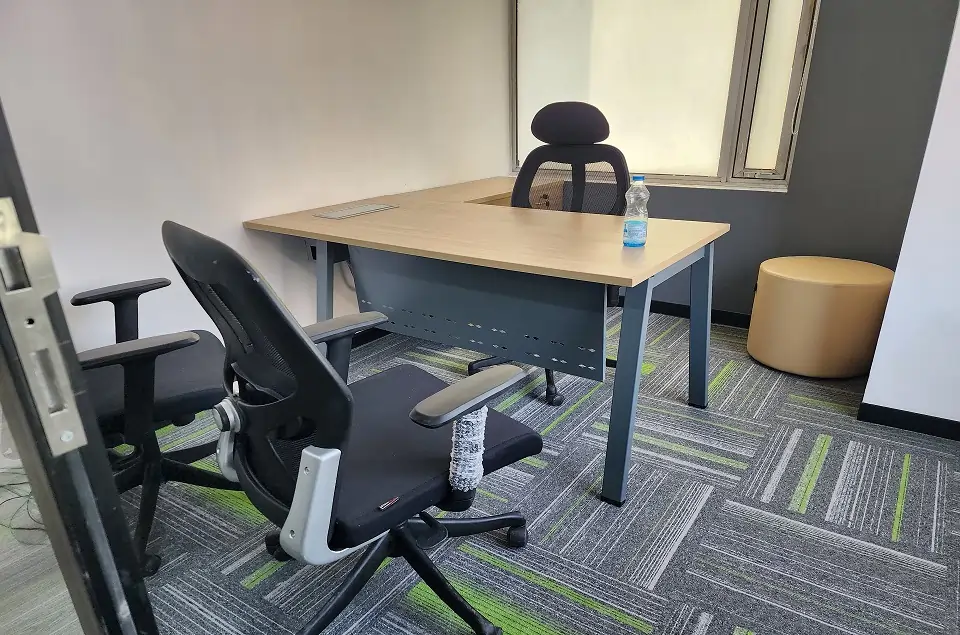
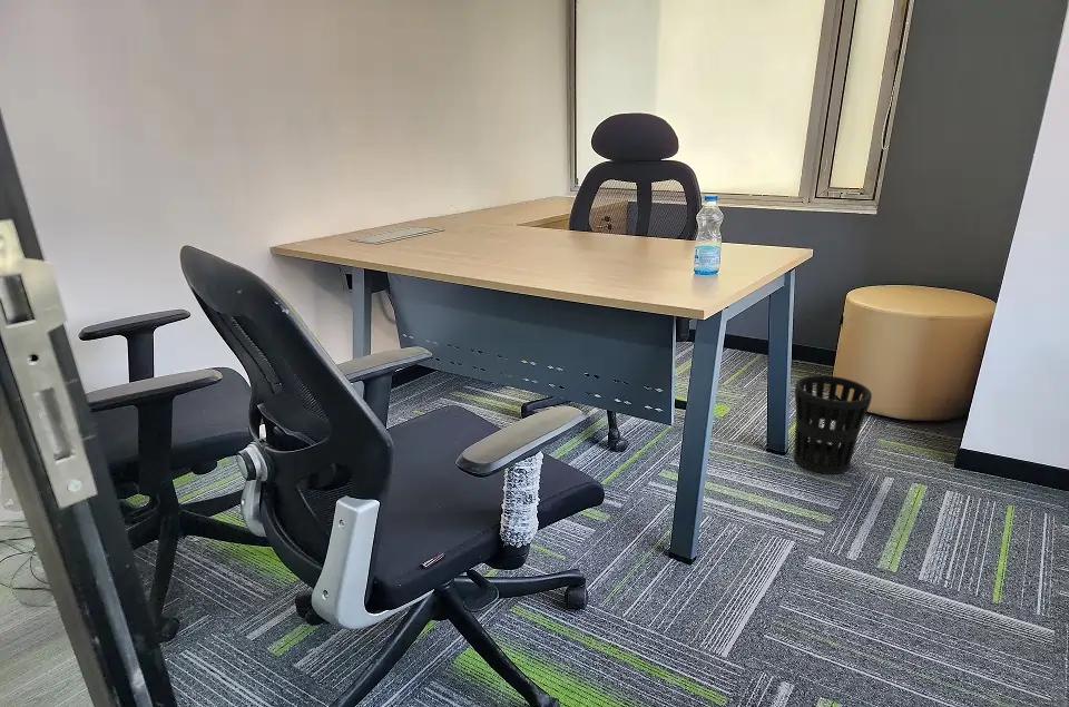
+ wastebasket (826, 425)
